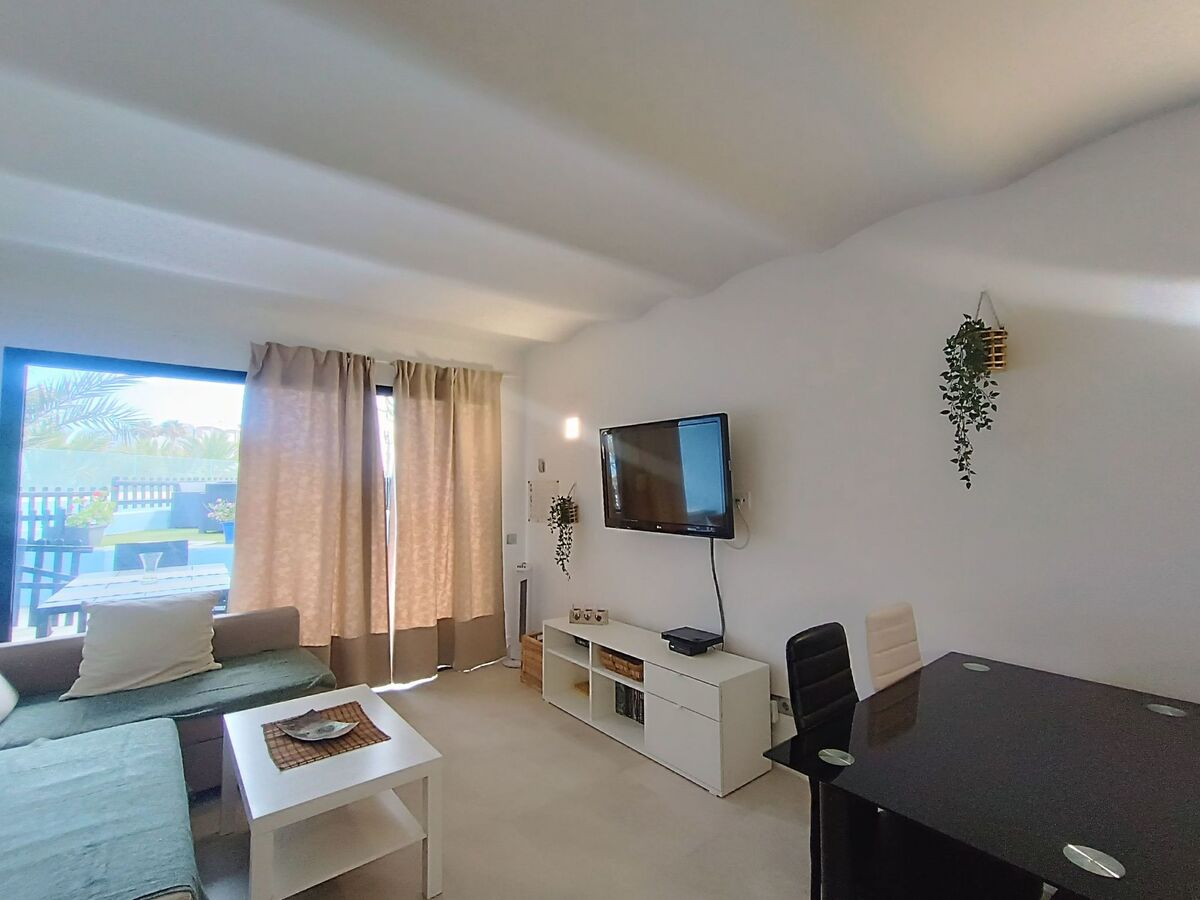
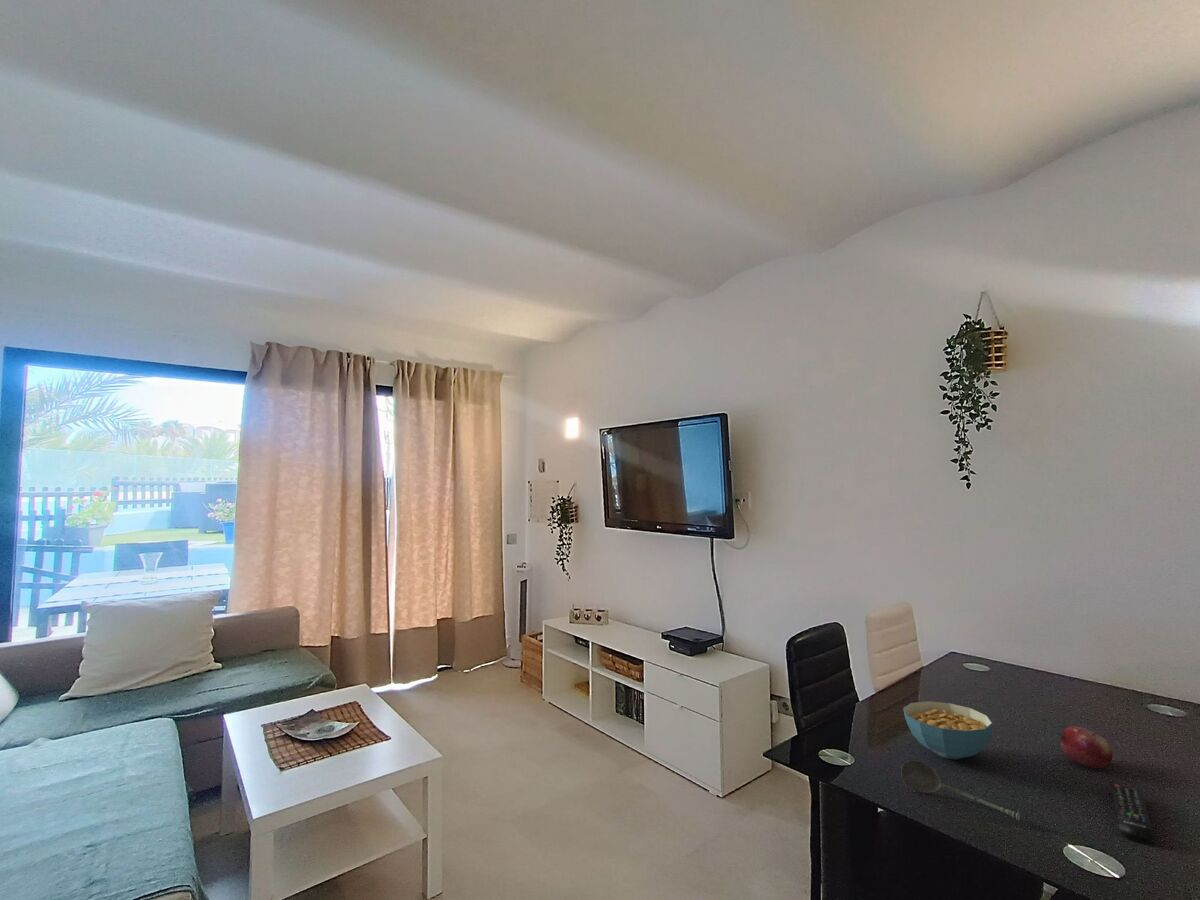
+ remote control (1130, 809)
+ cereal bowl (947, 734)
+ fruit (1084, 745)
+ soupspoon (955, 788)
